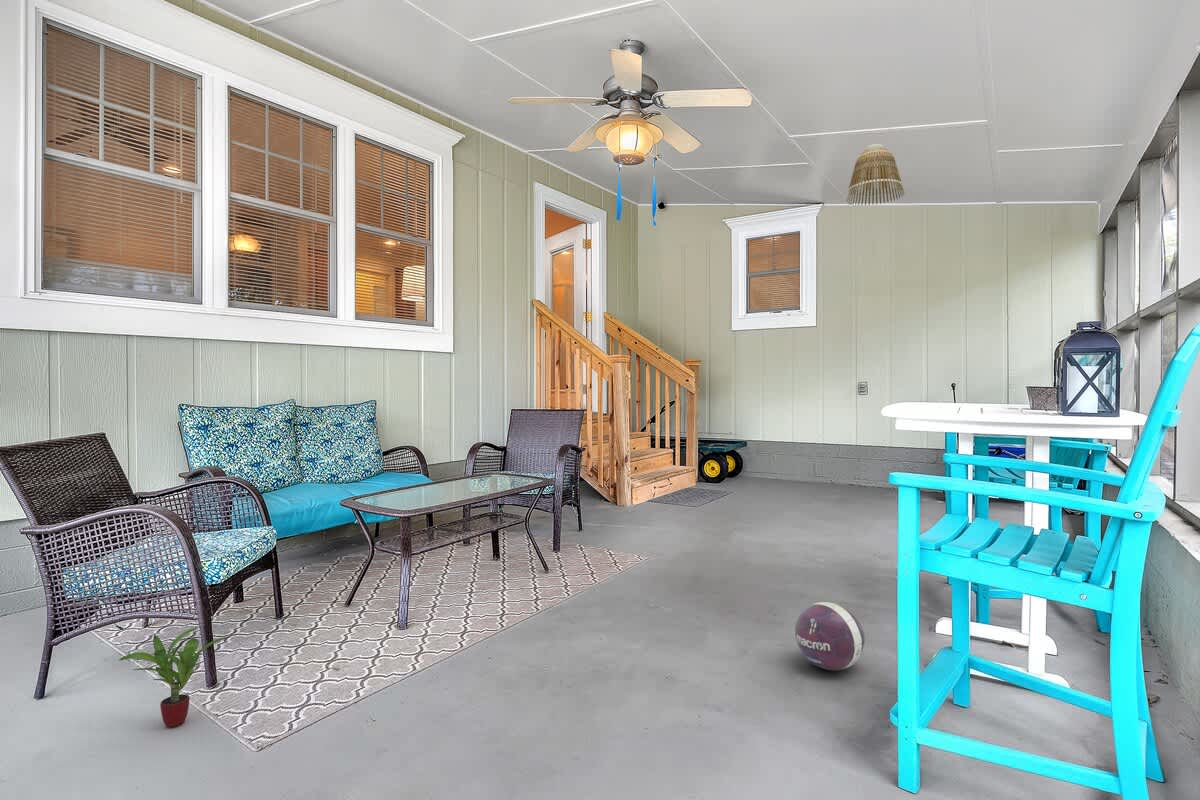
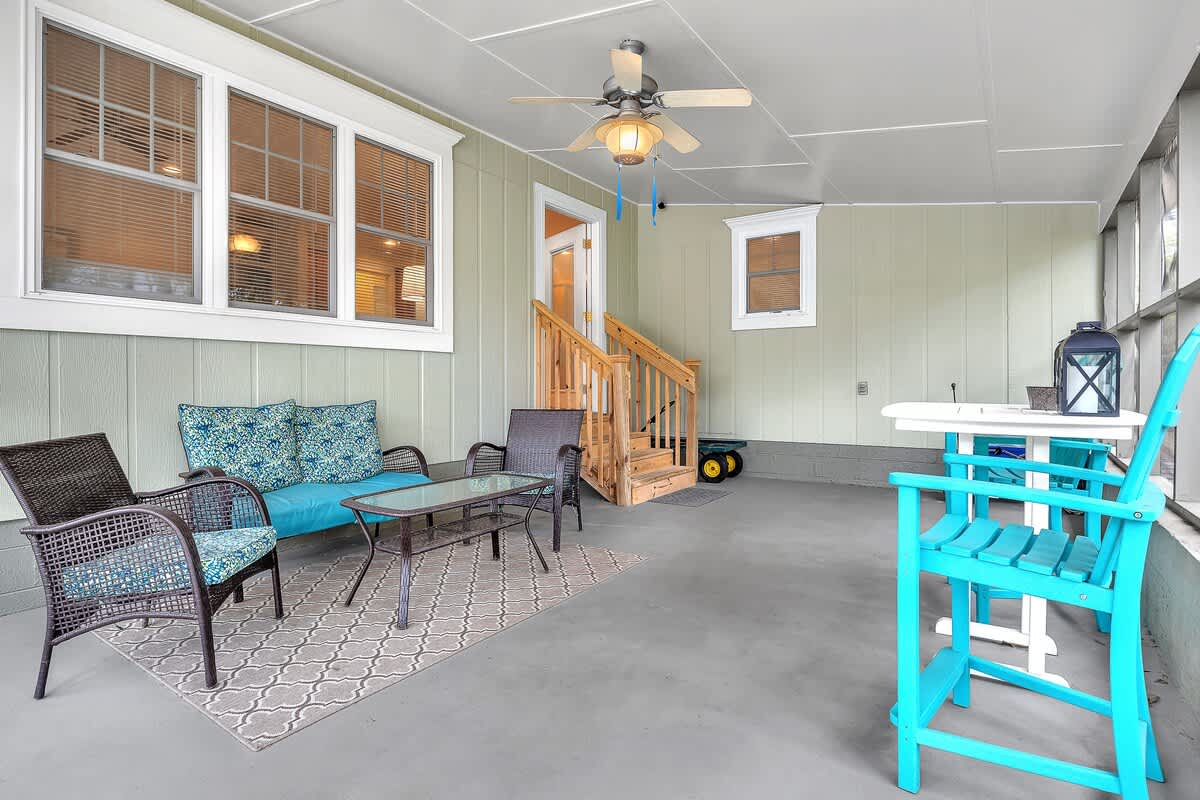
- ball (829, 635)
- potted plant (173, 682)
- lamp shade (875, 172)
